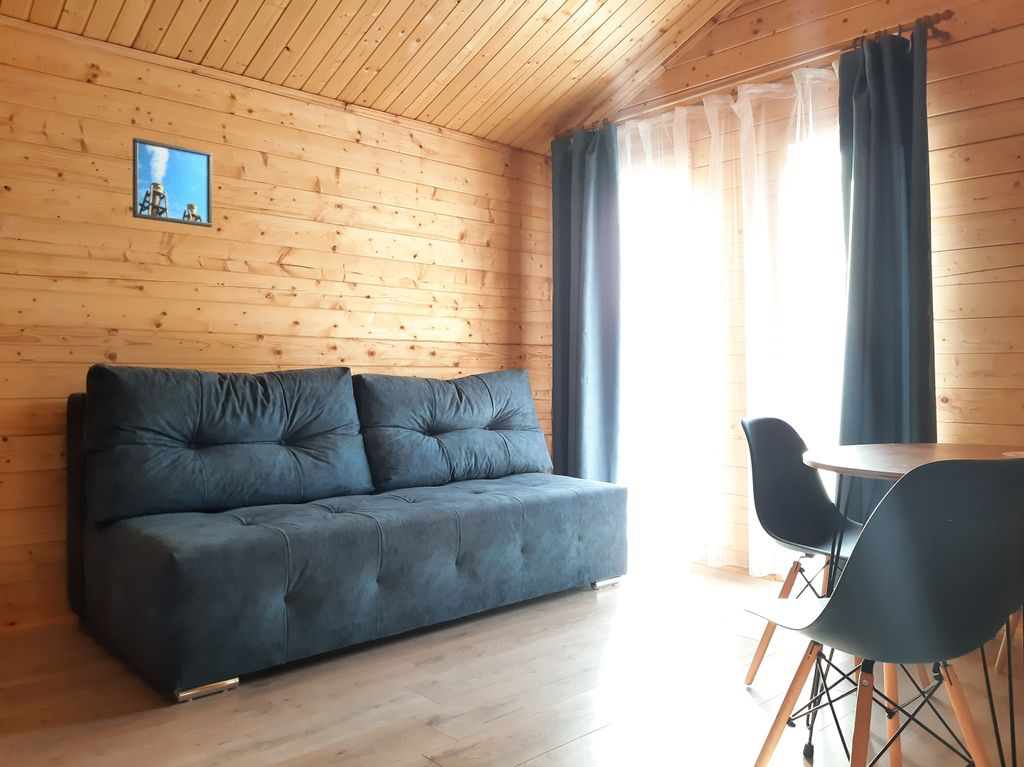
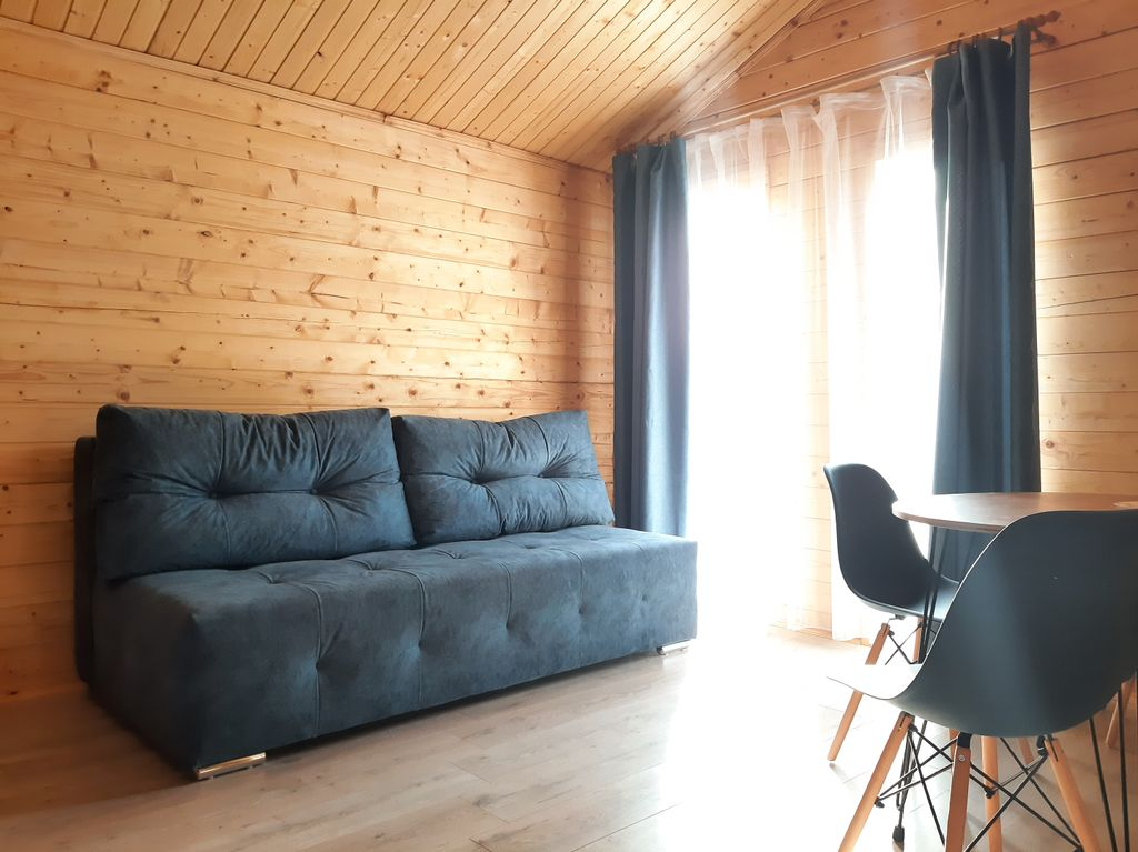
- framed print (173, 184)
